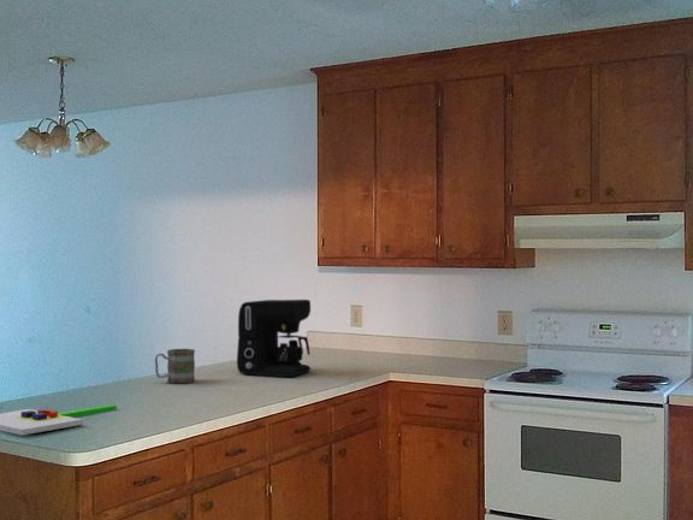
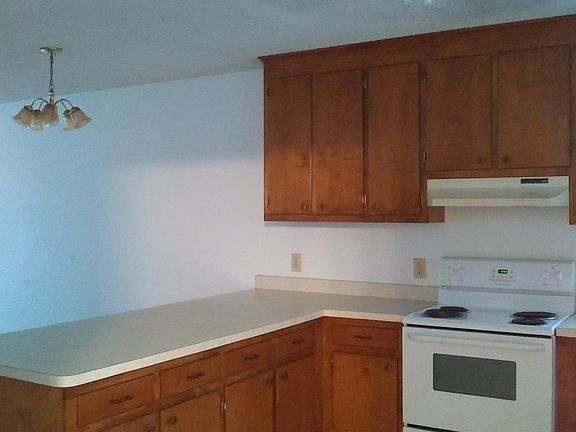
- coffee maker (277, 336)
- chopping board (57, 413)
- mug (174, 366)
